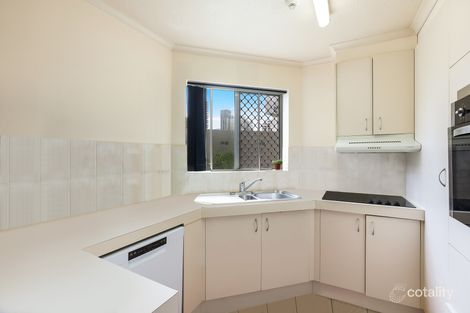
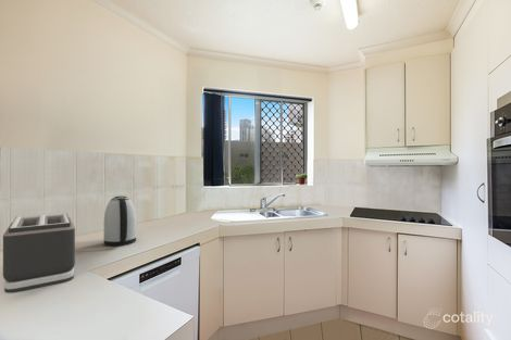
+ kettle (121, 219)
+ toaster (41, 244)
